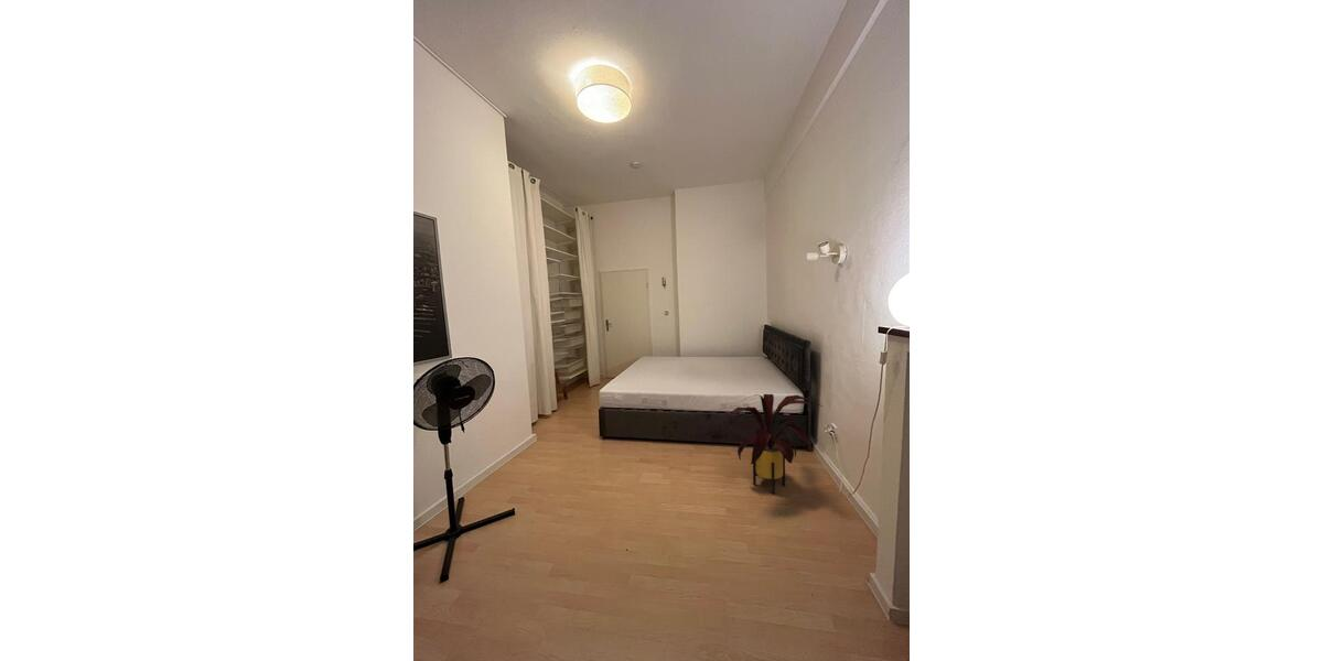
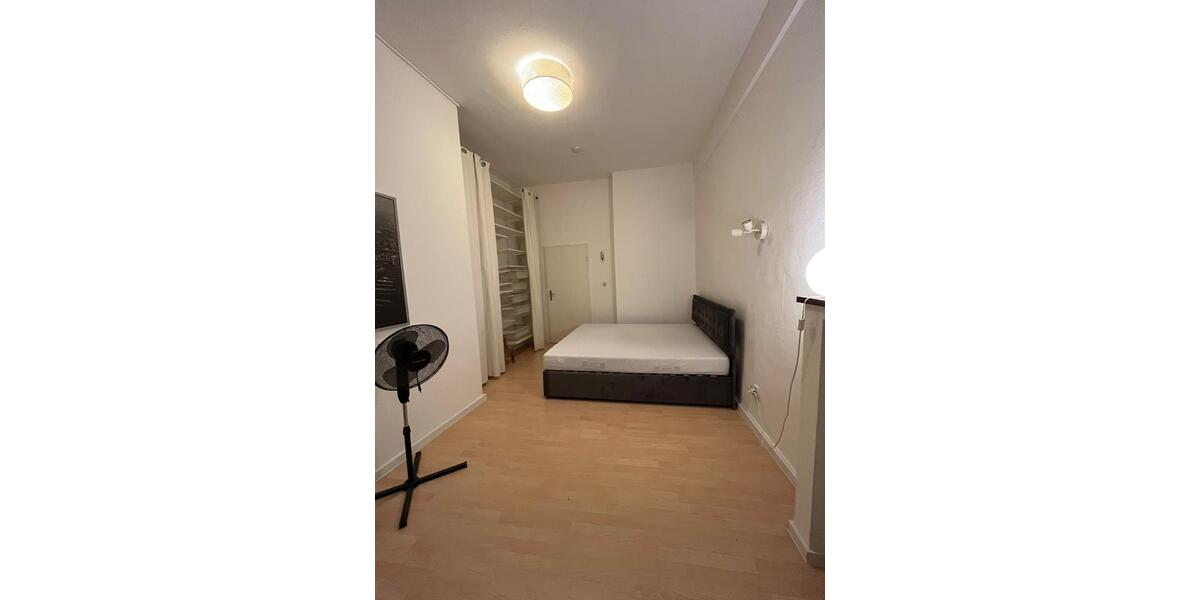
- house plant (772, 438)
